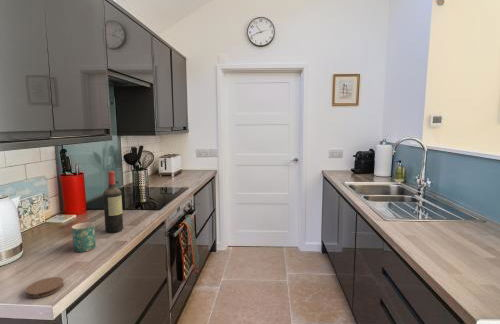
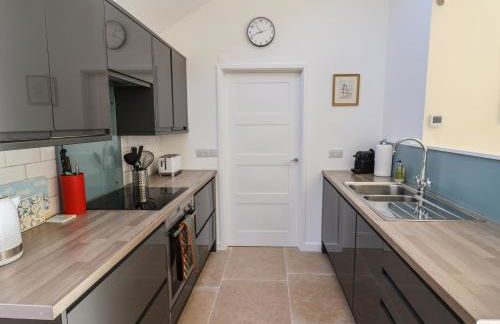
- coaster (45, 286)
- mug (85, 235)
- wine bottle (112, 200)
